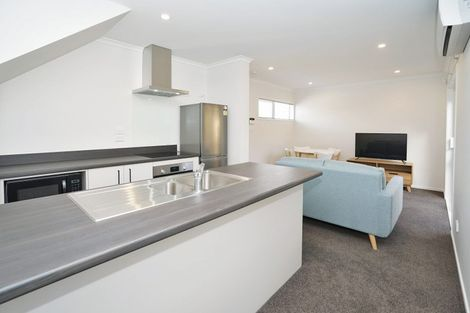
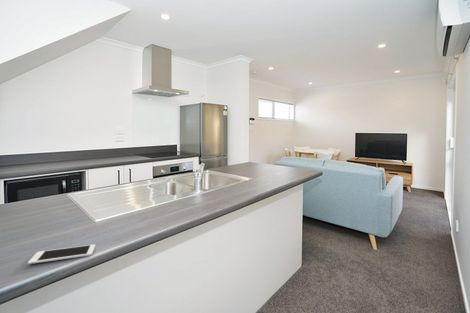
+ cell phone (64, 253)
